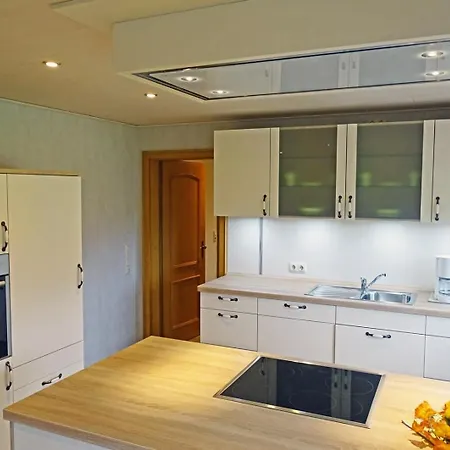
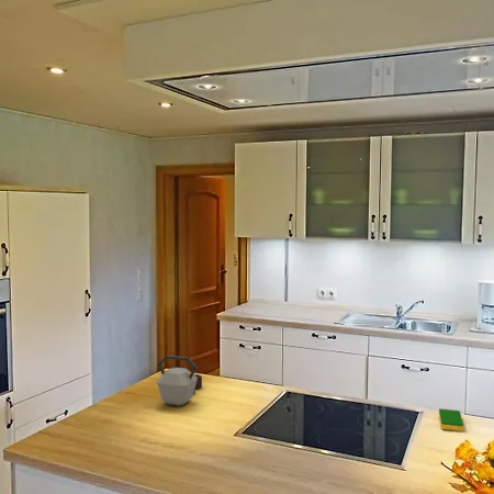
+ dish sponge (450, 419)
+ kettle (184, 373)
